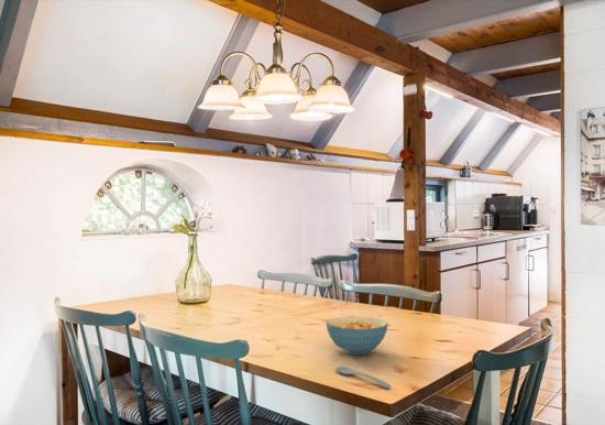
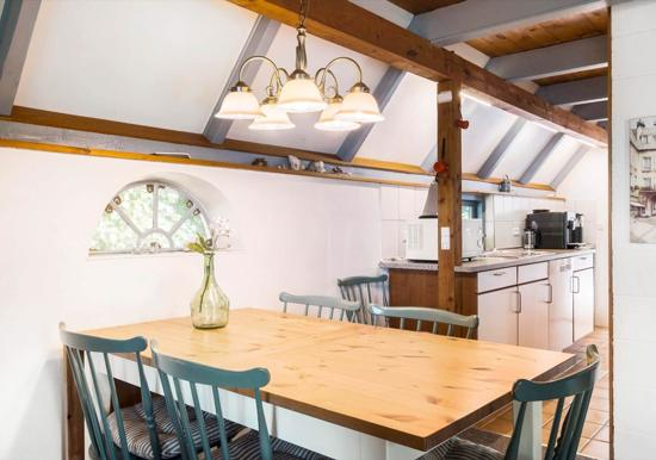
- cereal bowl (356, 337)
- spoon (362, 374)
